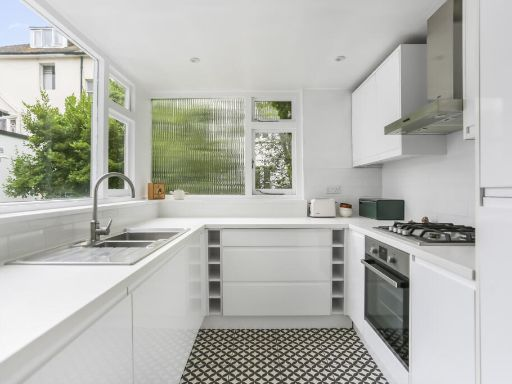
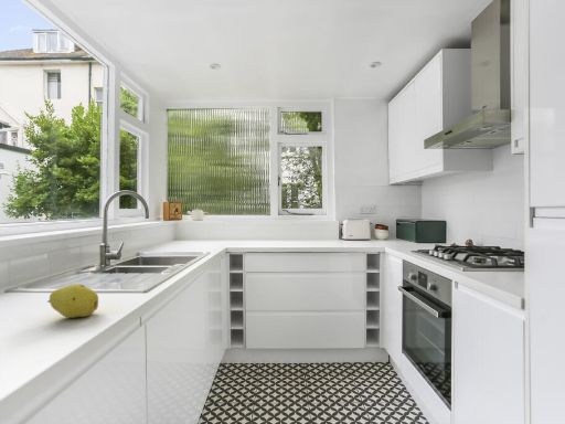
+ fruit (73, 300)
